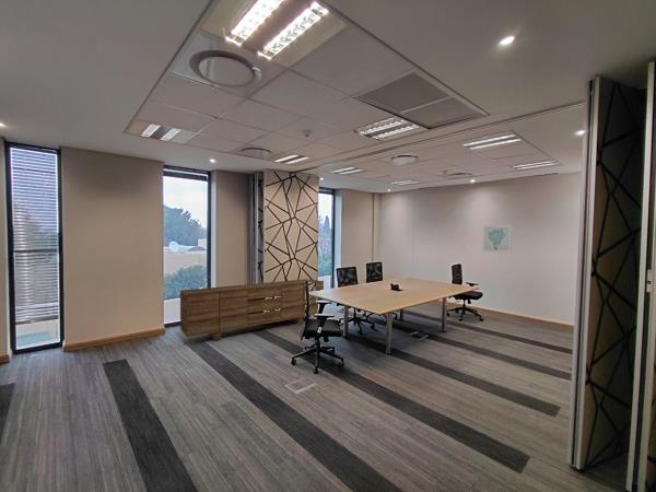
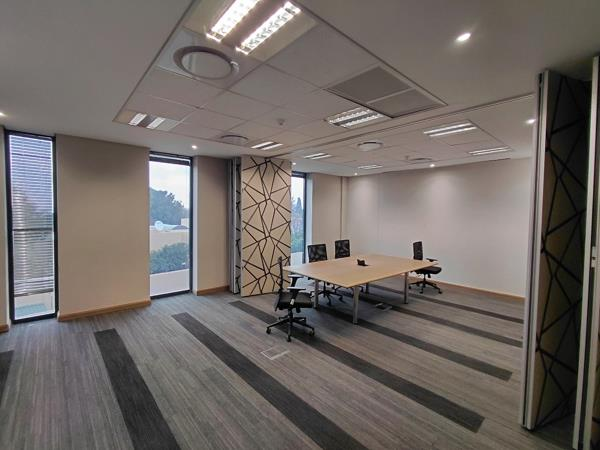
- wall art (496, 238)
- sideboard (259, 306)
